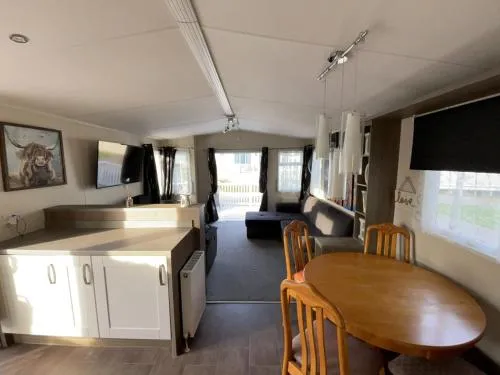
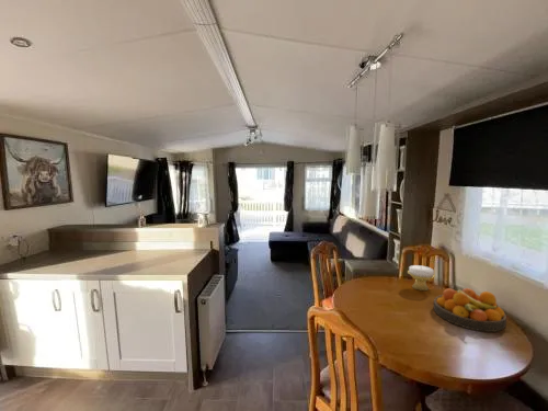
+ candle holder (420, 276)
+ fruit bowl (468, 302)
